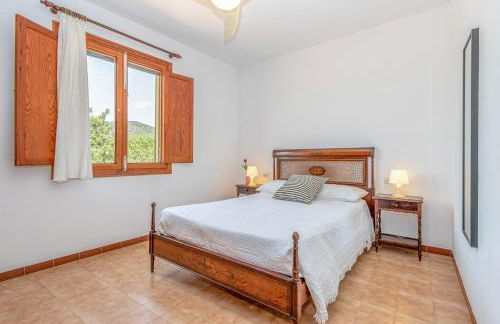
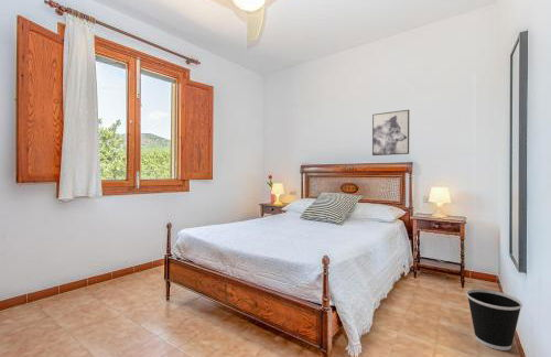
+ wall art (390, 133)
+ wastebasket (493, 320)
